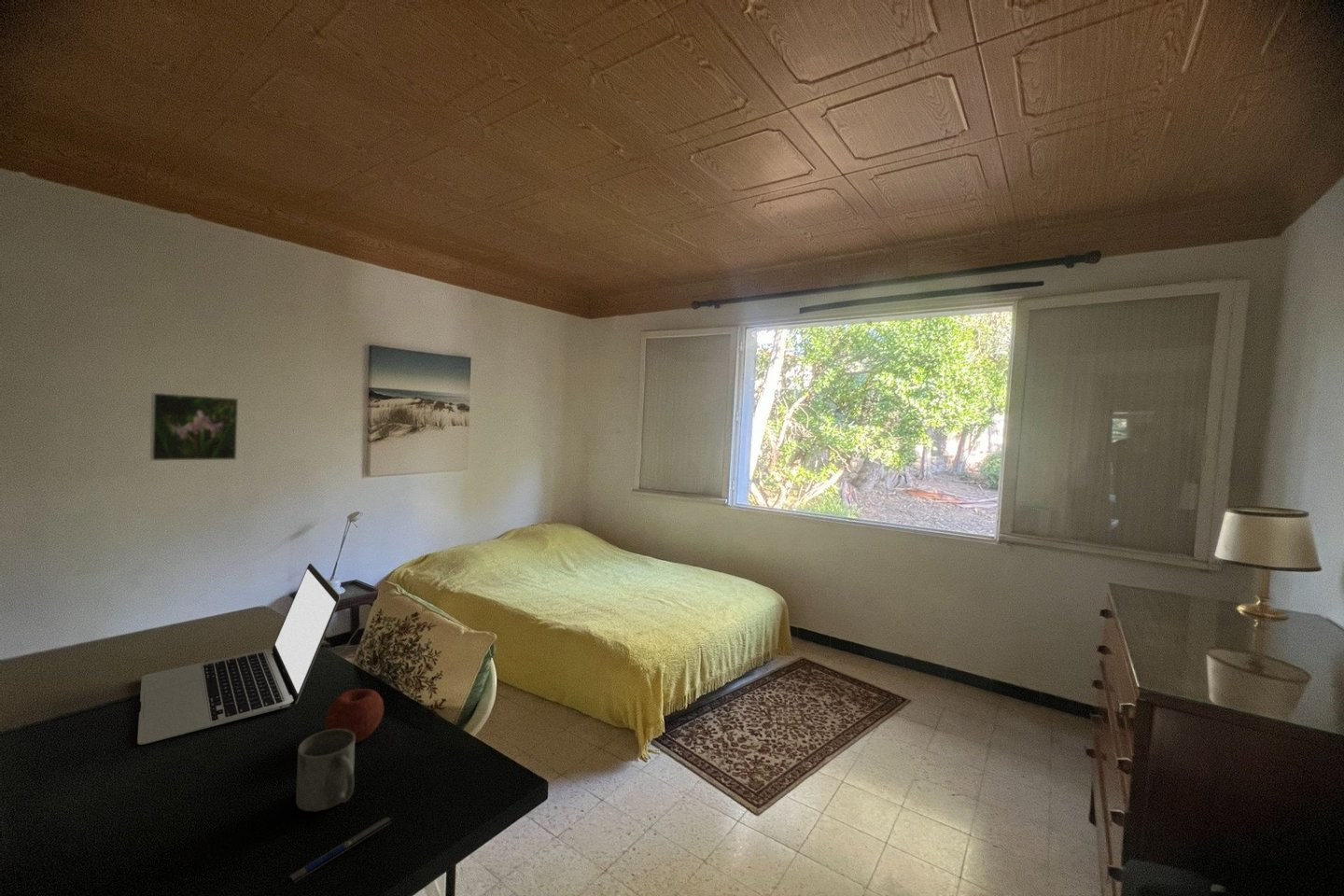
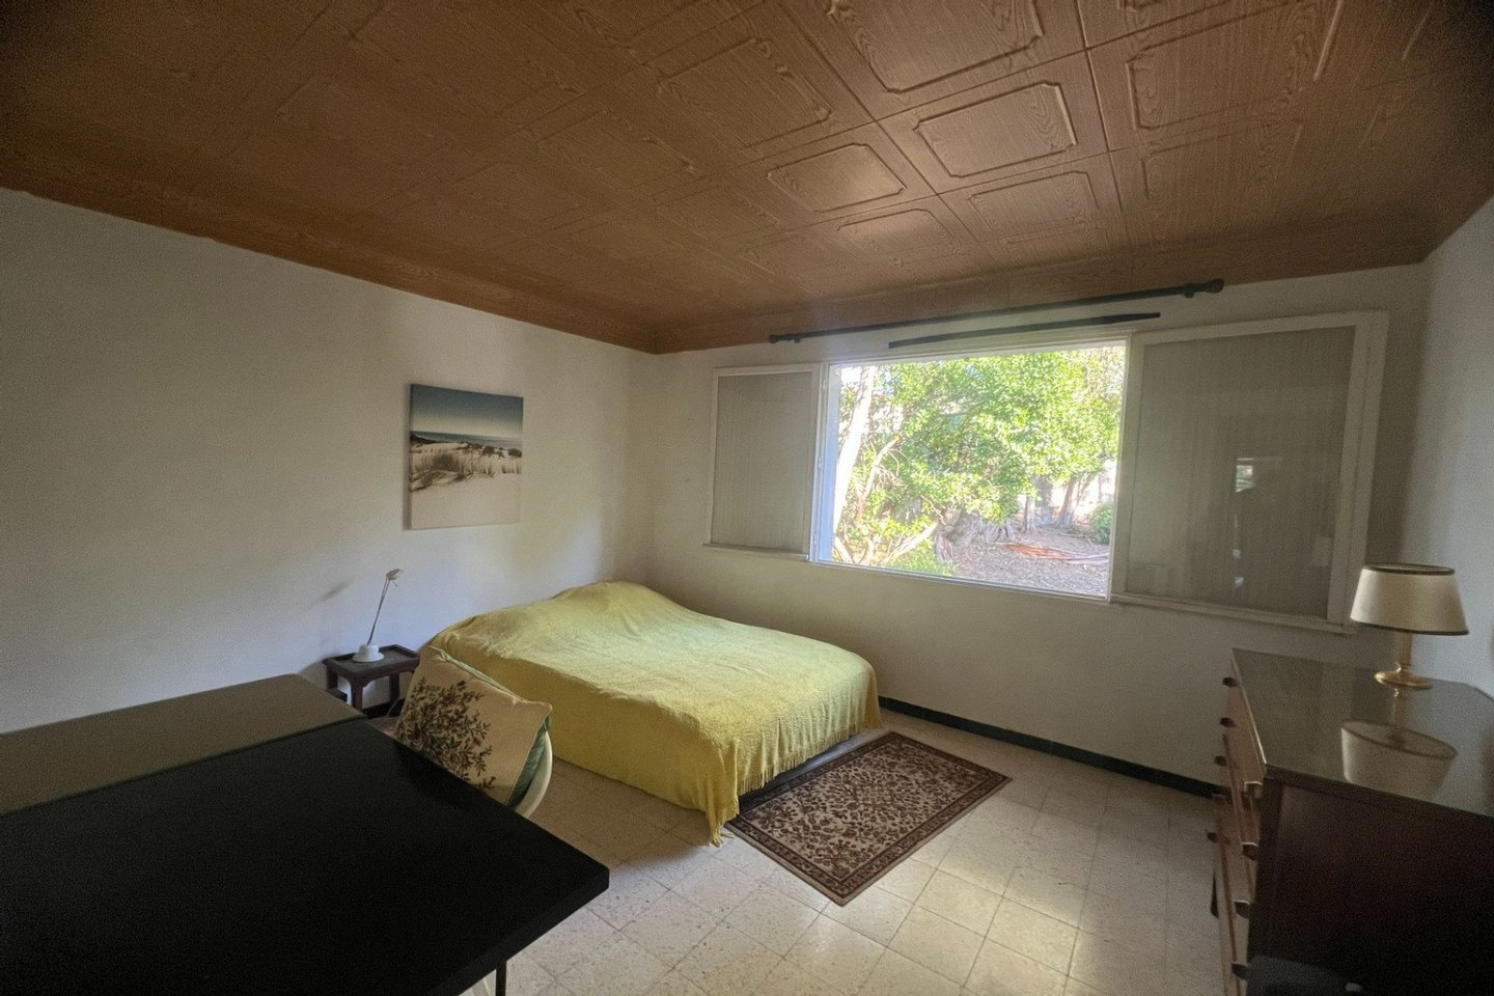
- mug (331, 772)
- laptop (245, 653)
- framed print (196, 427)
- fruit (356, 711)
- pen (344, 845)
